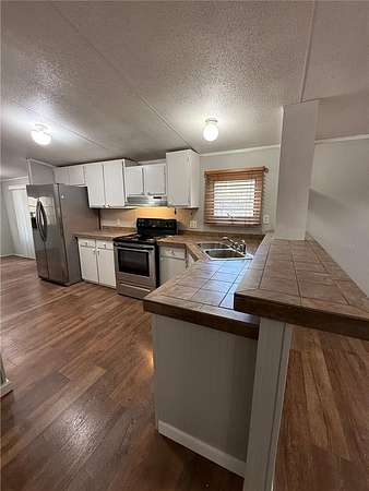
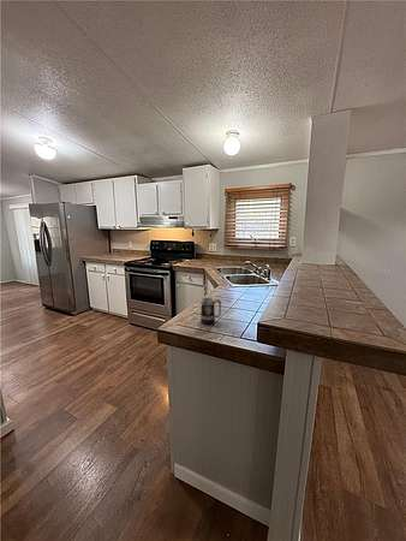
+ mug (210, 310)
